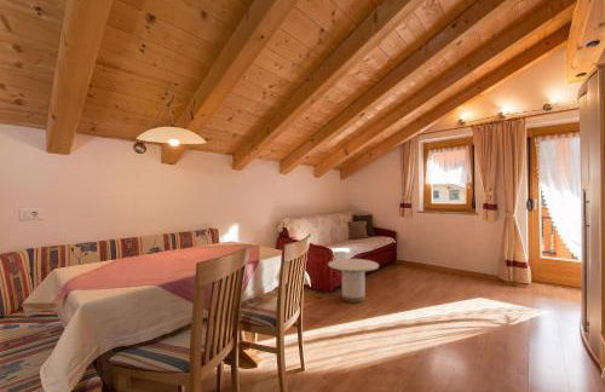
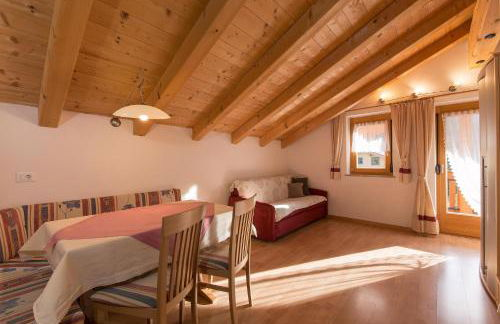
- side table (353, 281)
